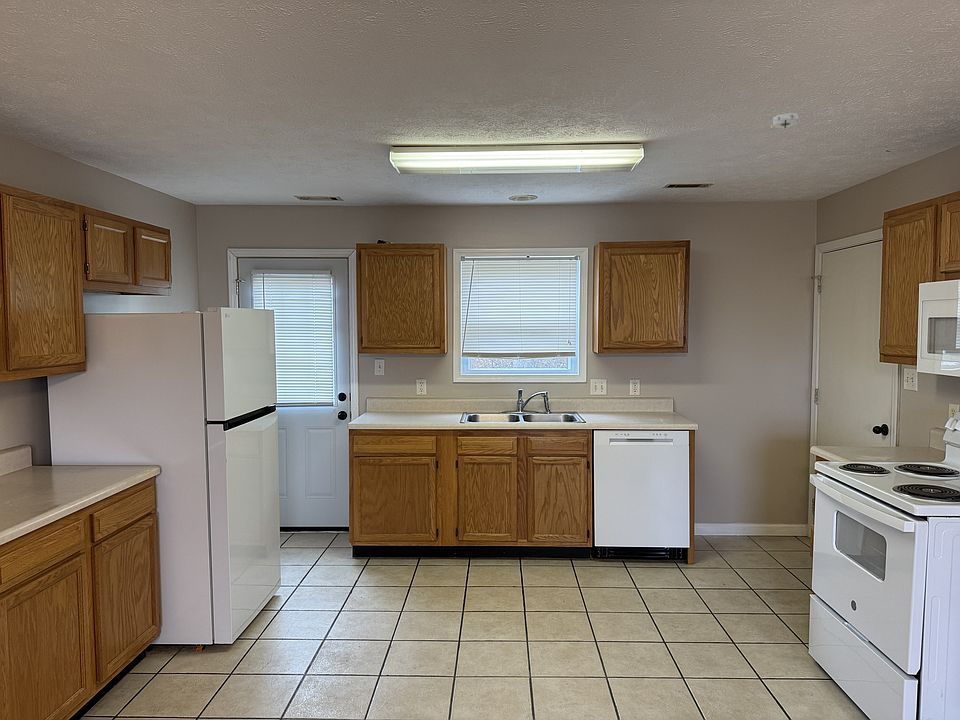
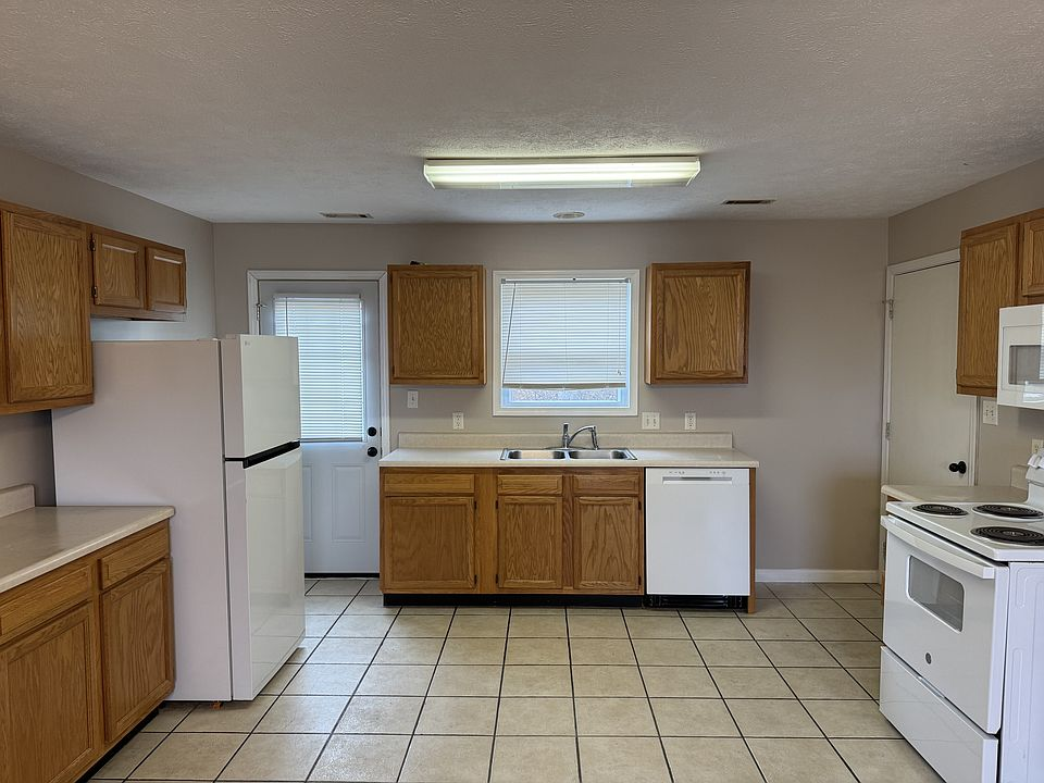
- smoke detector (784, 121)
